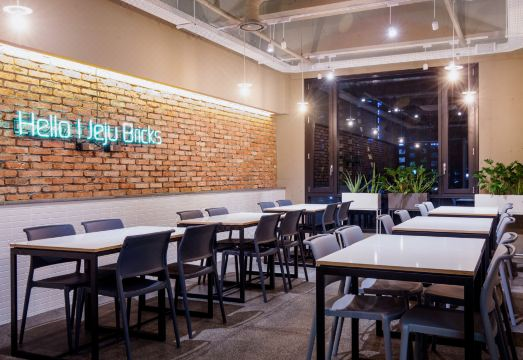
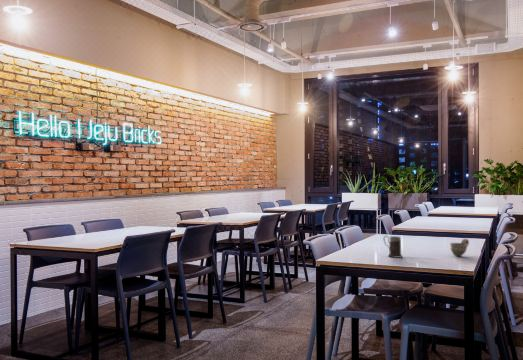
+ cup (460, 247)
+ mug (392, 246)
